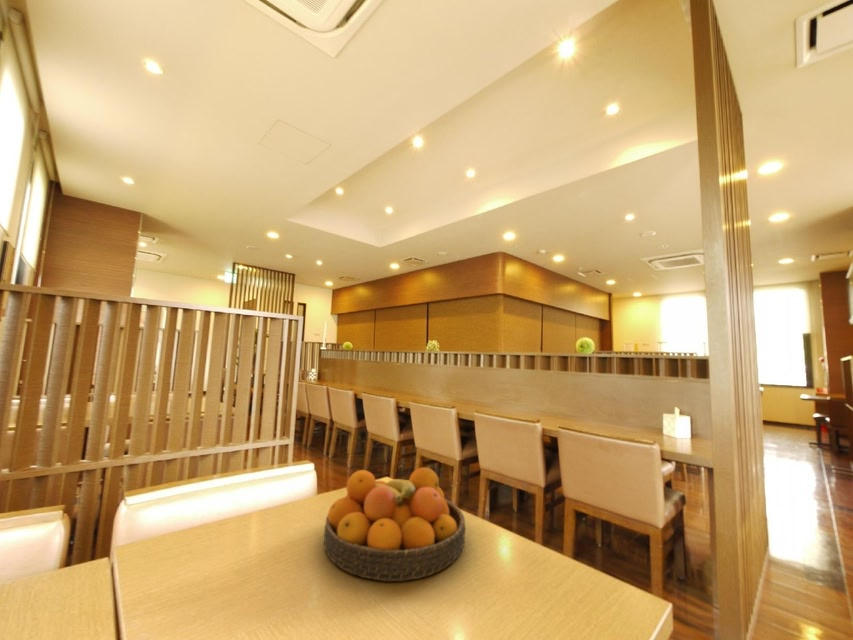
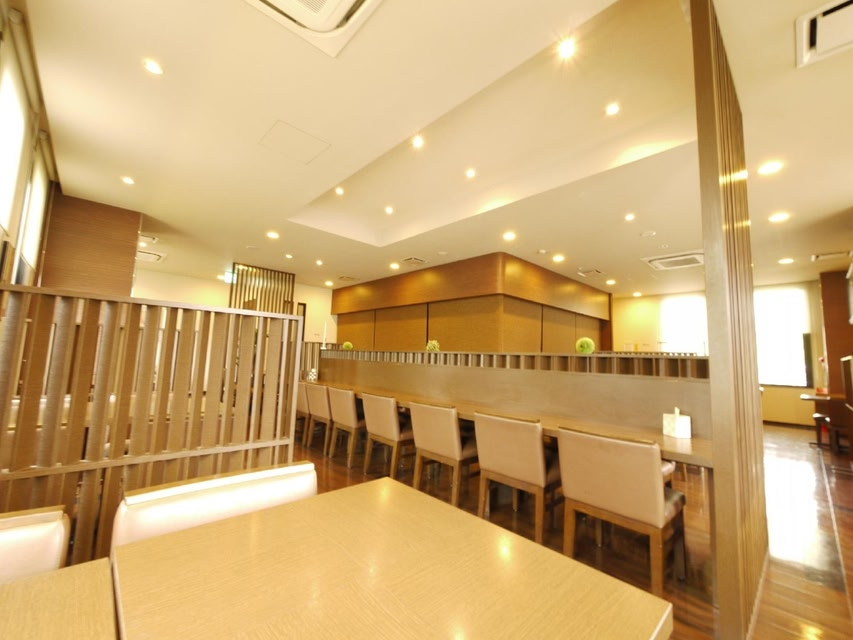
- fruit bowl (396, 505)
